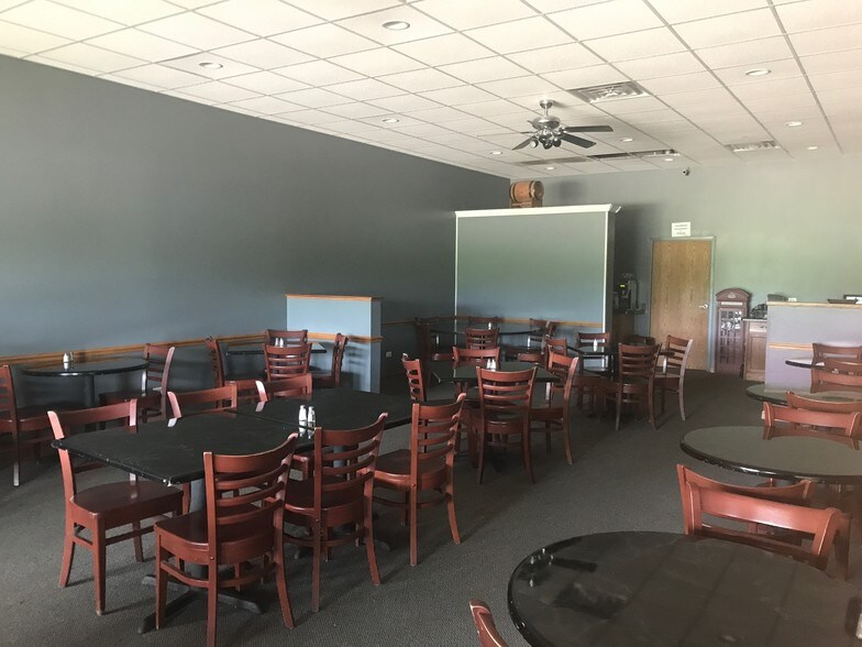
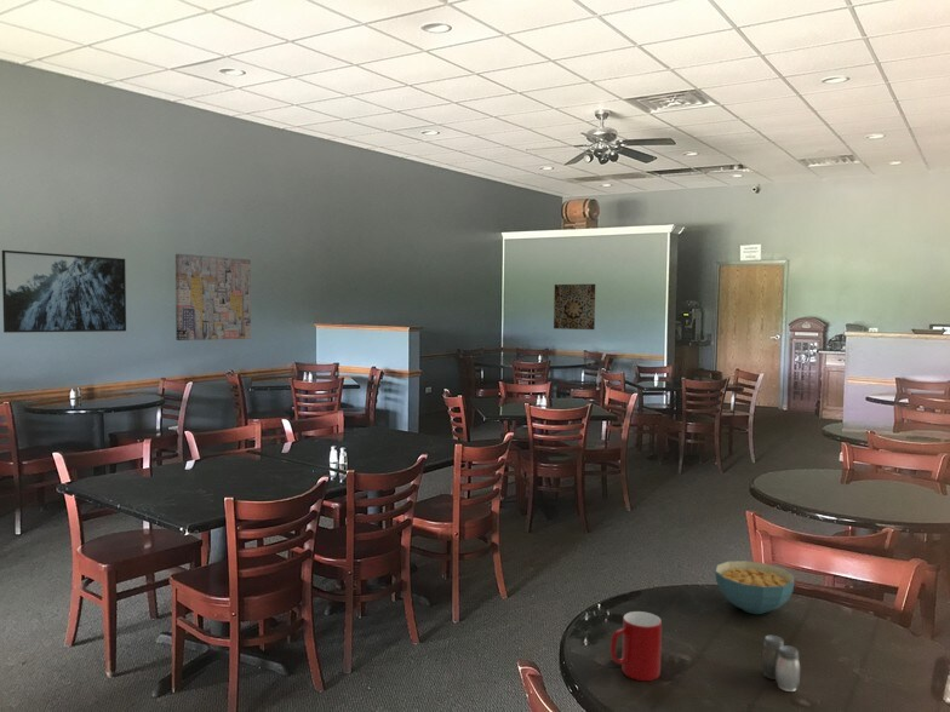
+ cereal bowl (754, 591)
+ salt and pepper shaker (780, 661)
+ wall art (214, 298)
+ cup (634, 645)
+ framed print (68, 293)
+ wall art (573, 306)
